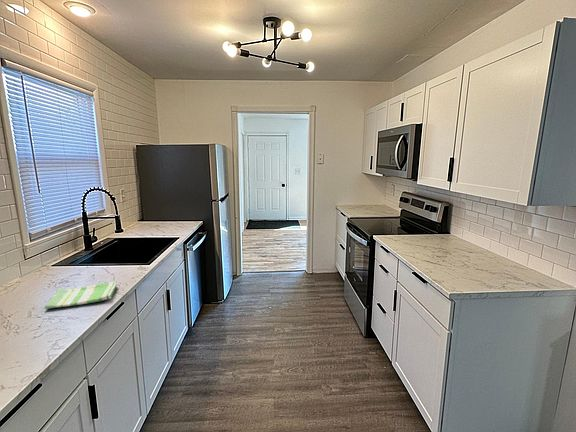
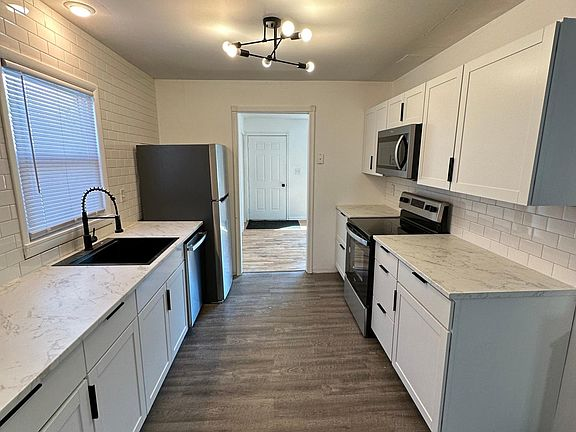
- dish towel (84, 294)
